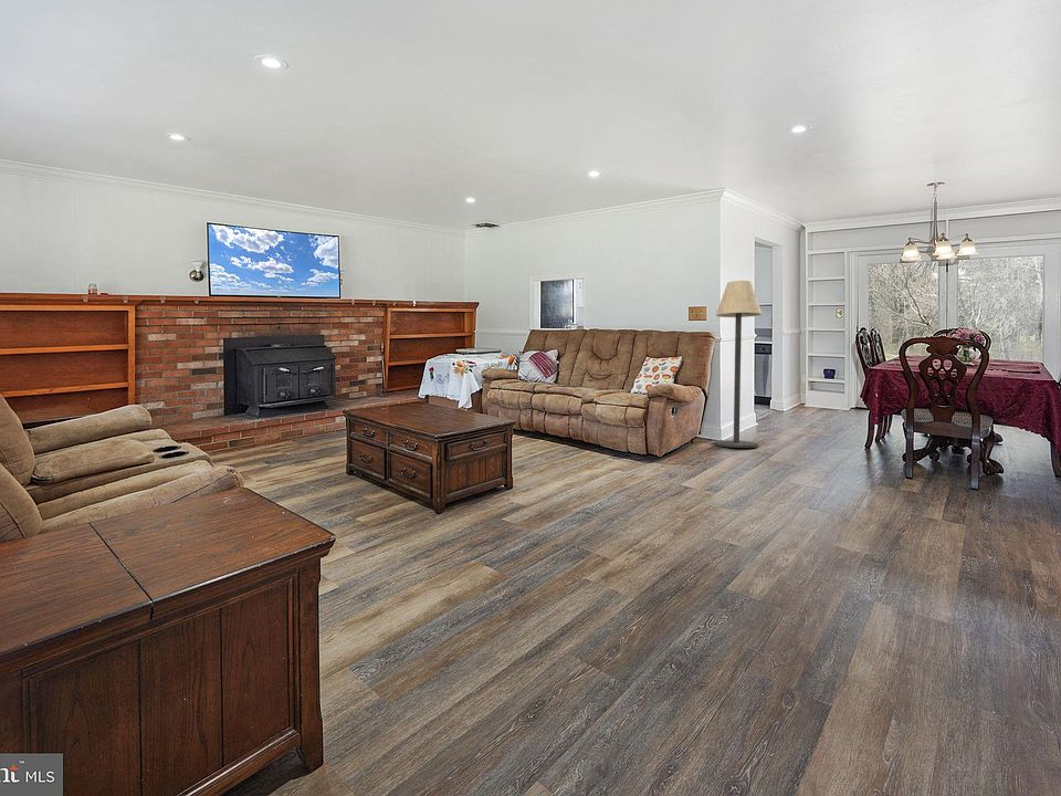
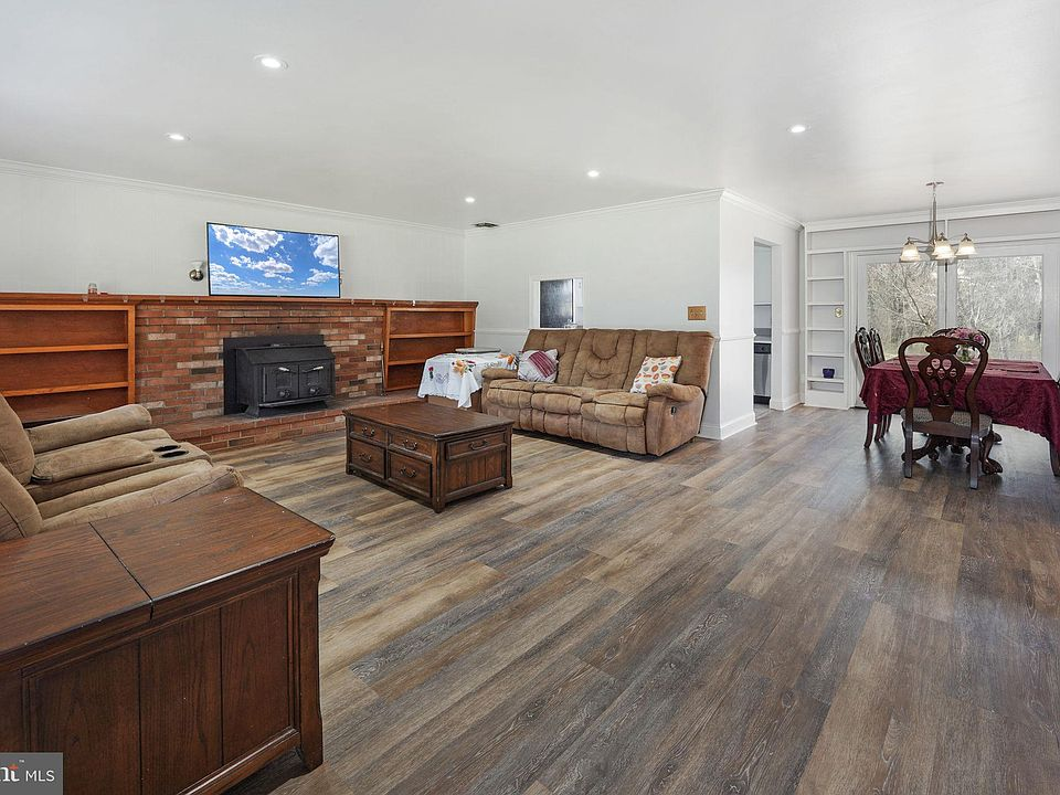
- floor lamp (737, 364)
